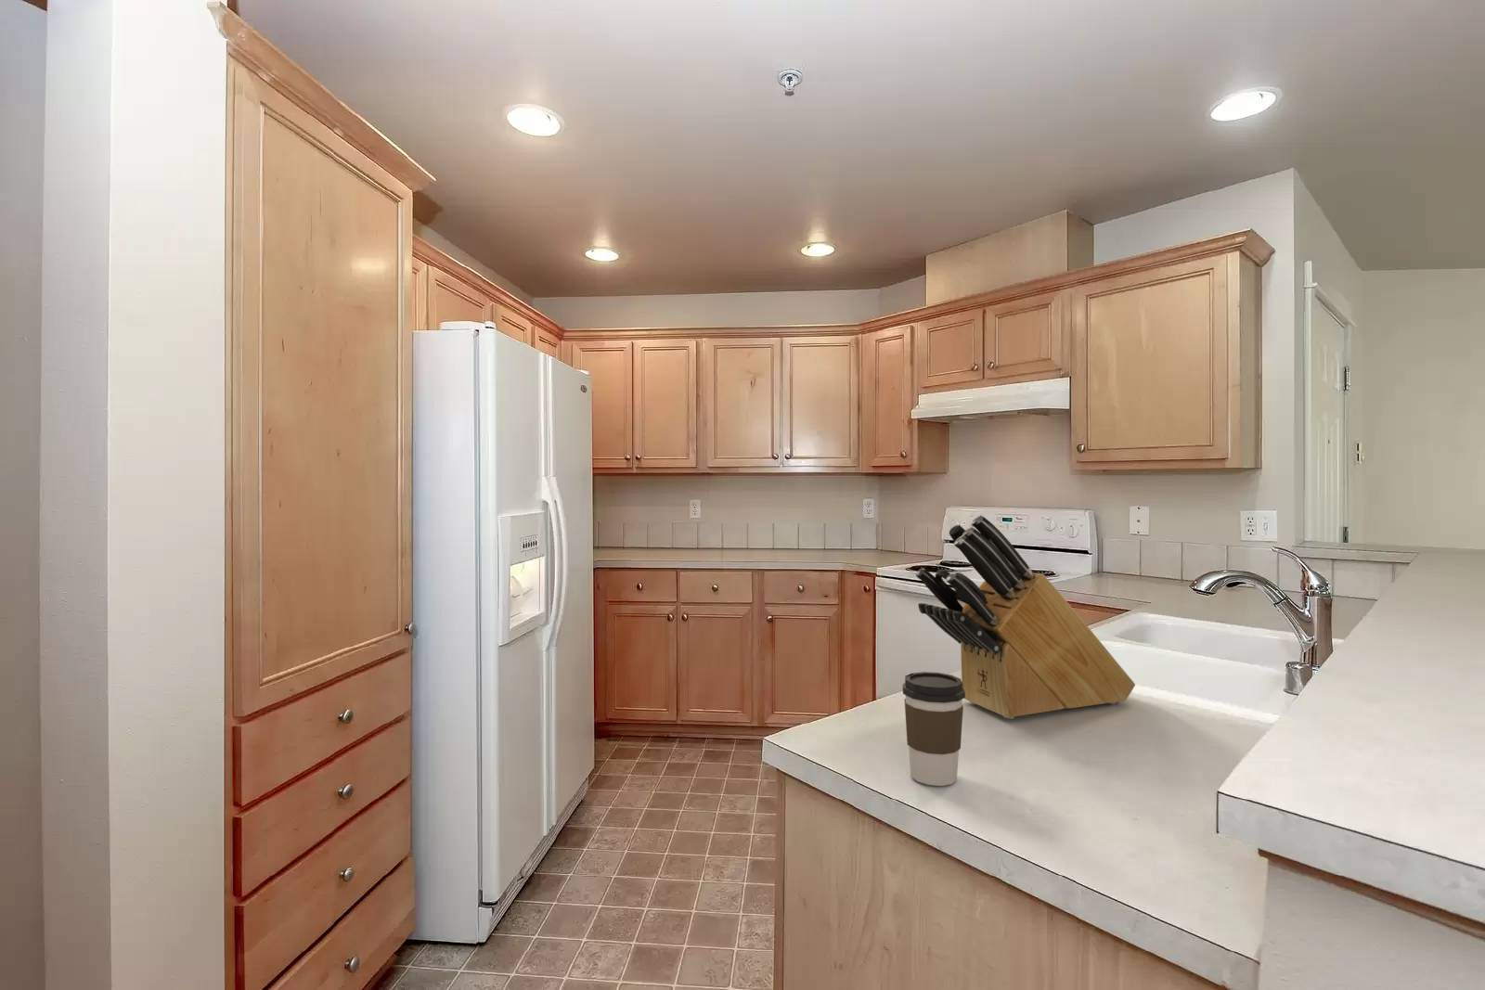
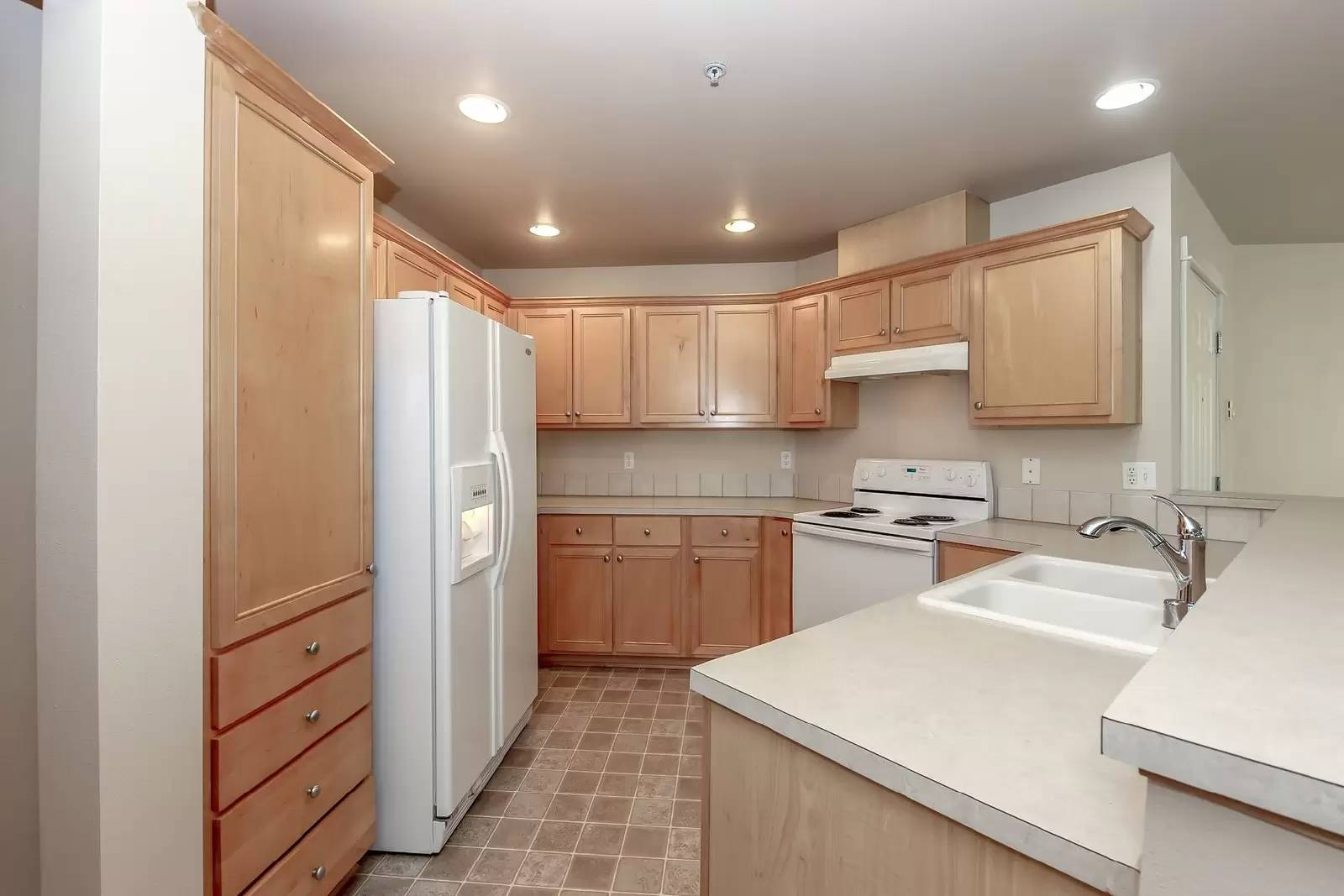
- coffee cup (933, 727)
- knife block (1024, 609)
